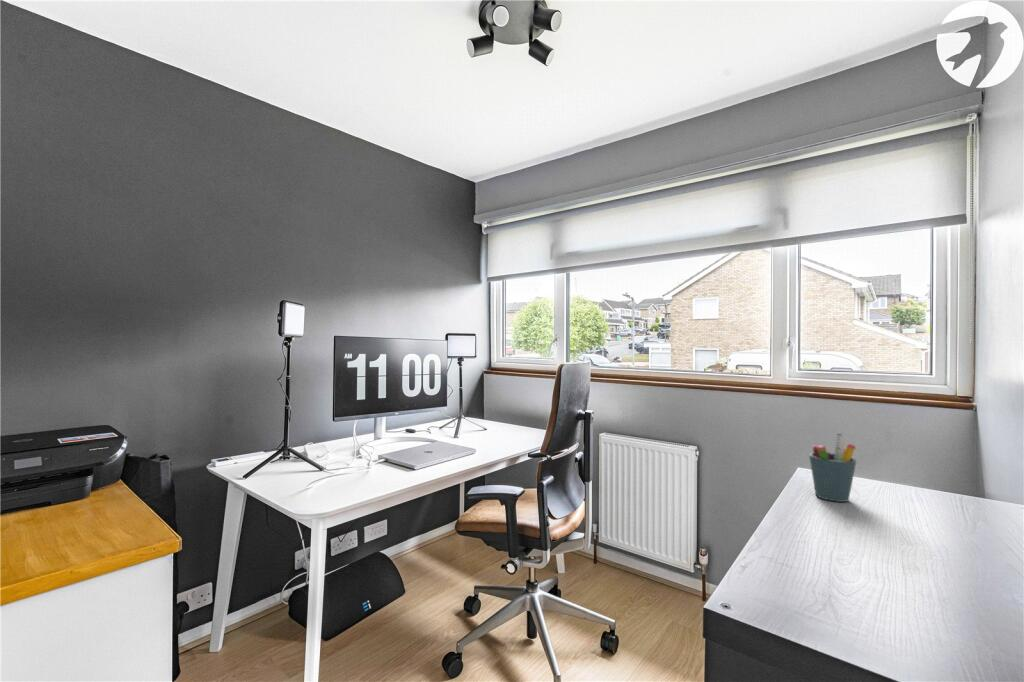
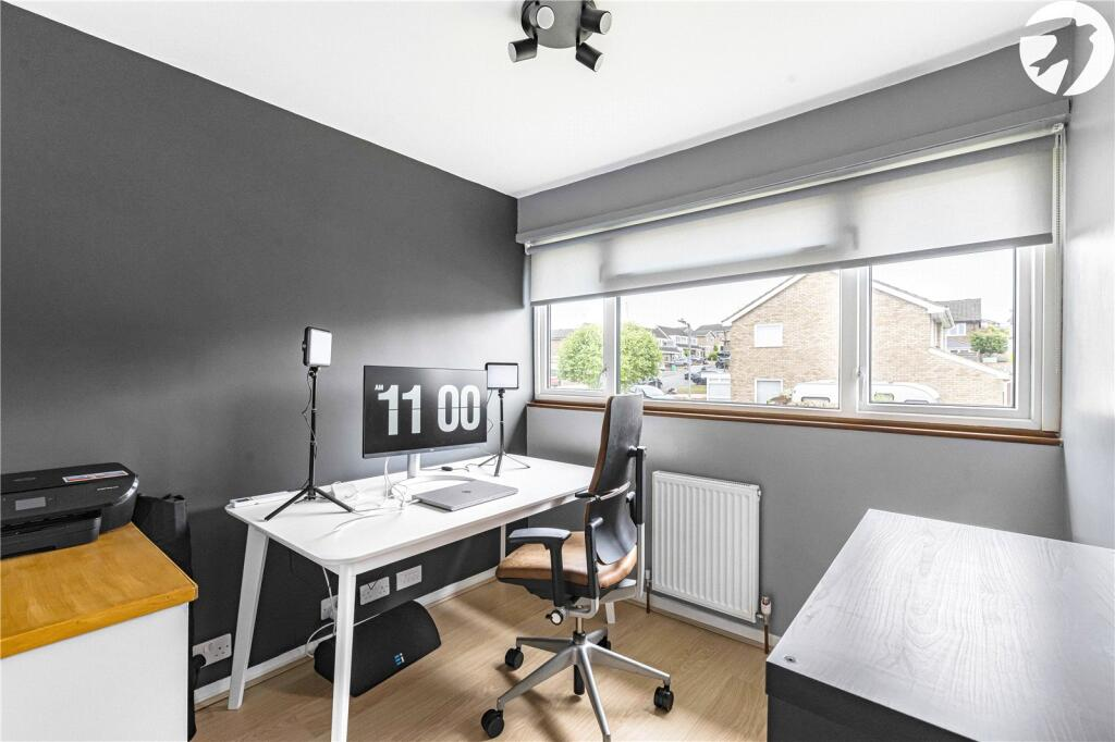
- pen holder (832, 466)
